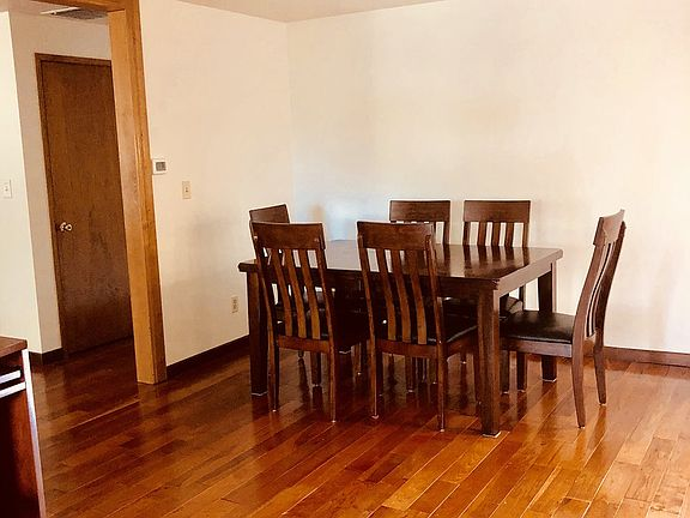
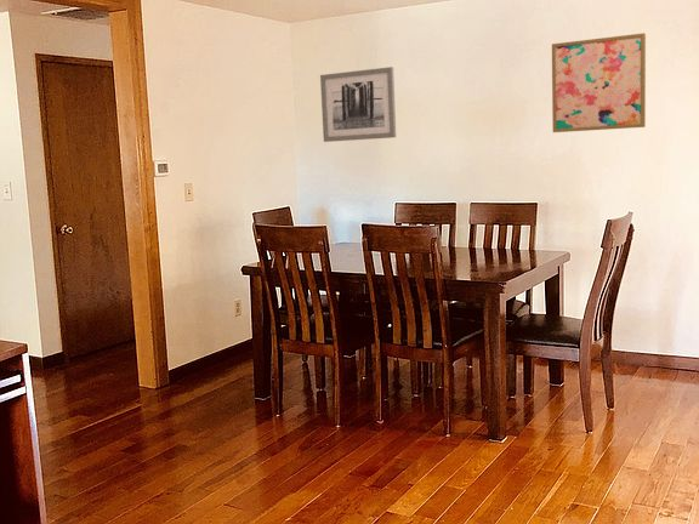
+ wall art (597, 84)
+ wall art (357, 106)
